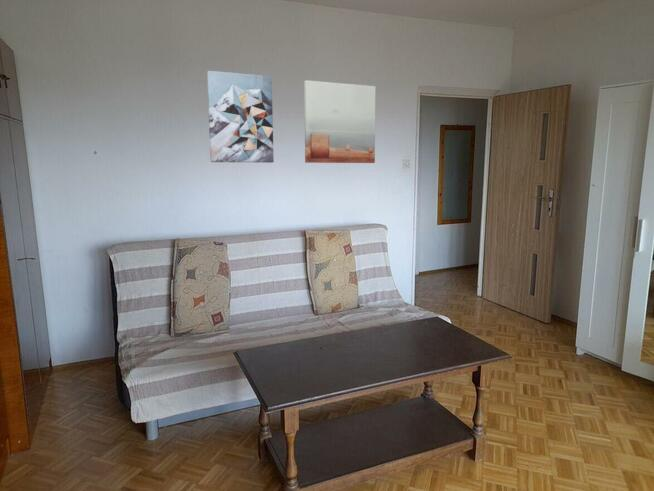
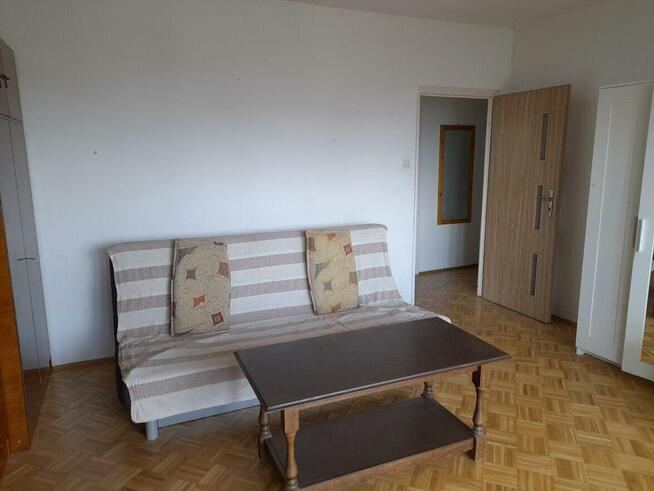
- wall art (340, 123)
- wall art (241, 118)
